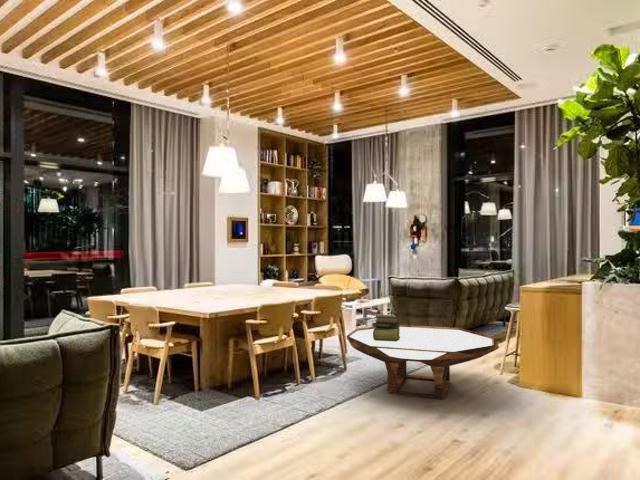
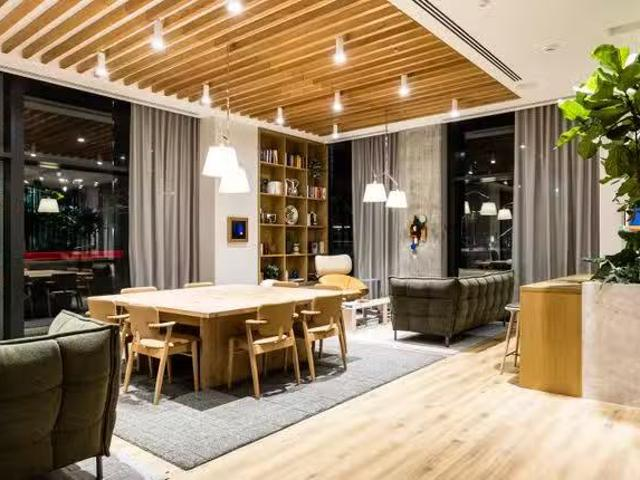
- stack of books (386, 326)
- coffee table (419, 361)
